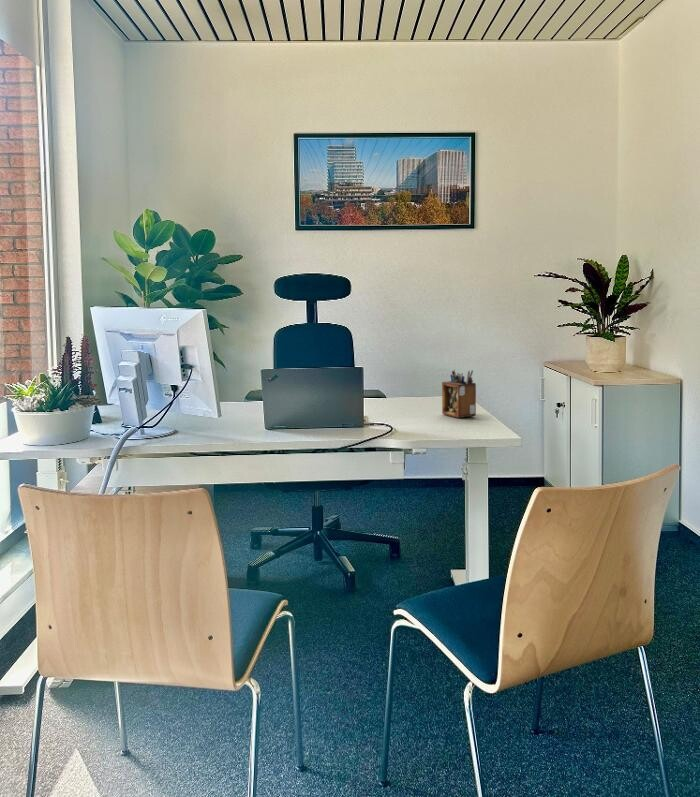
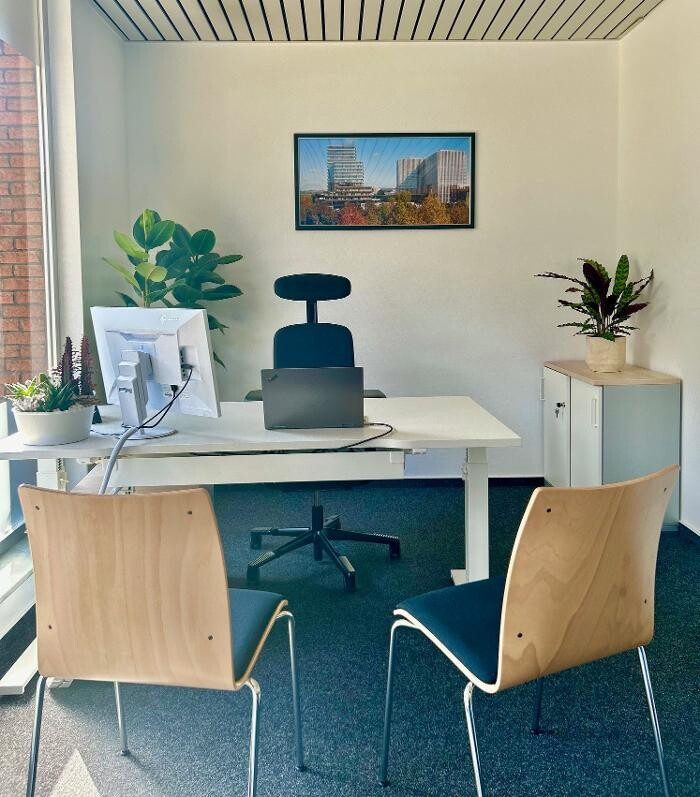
- desk organizer (458, 392)
